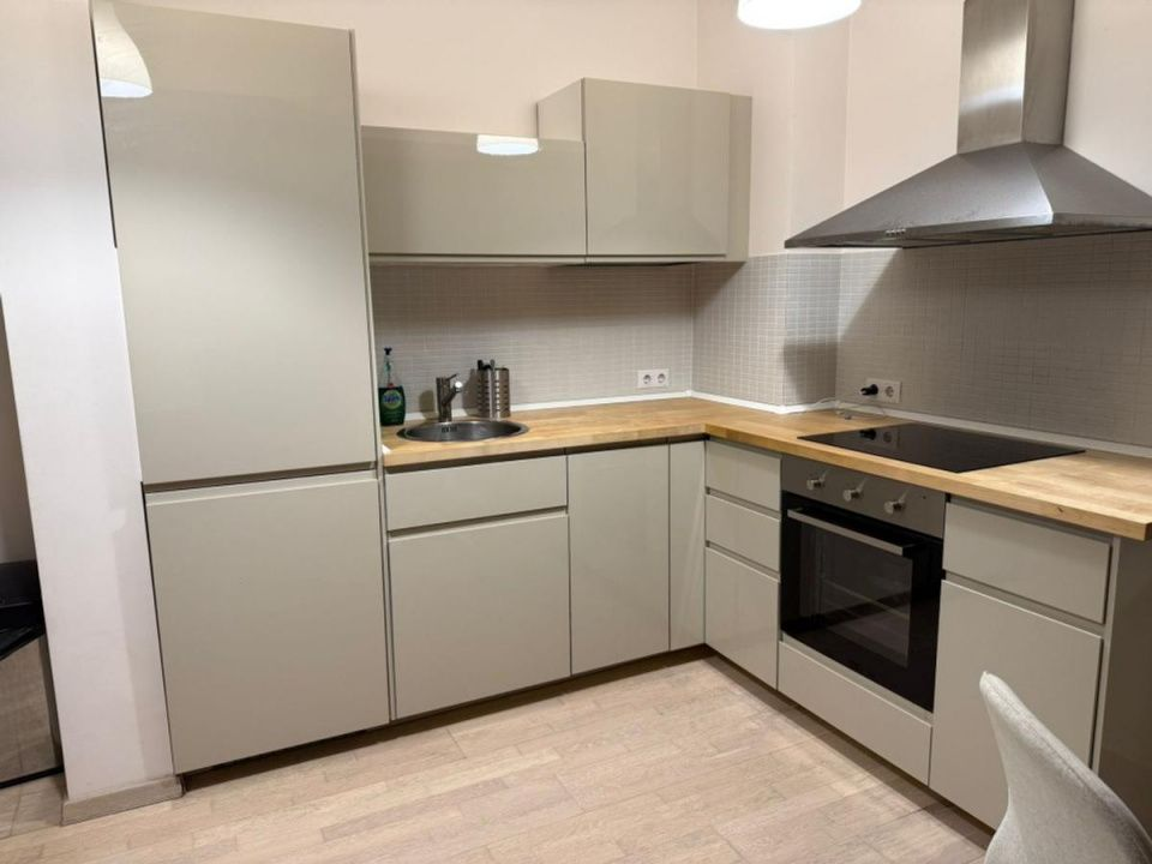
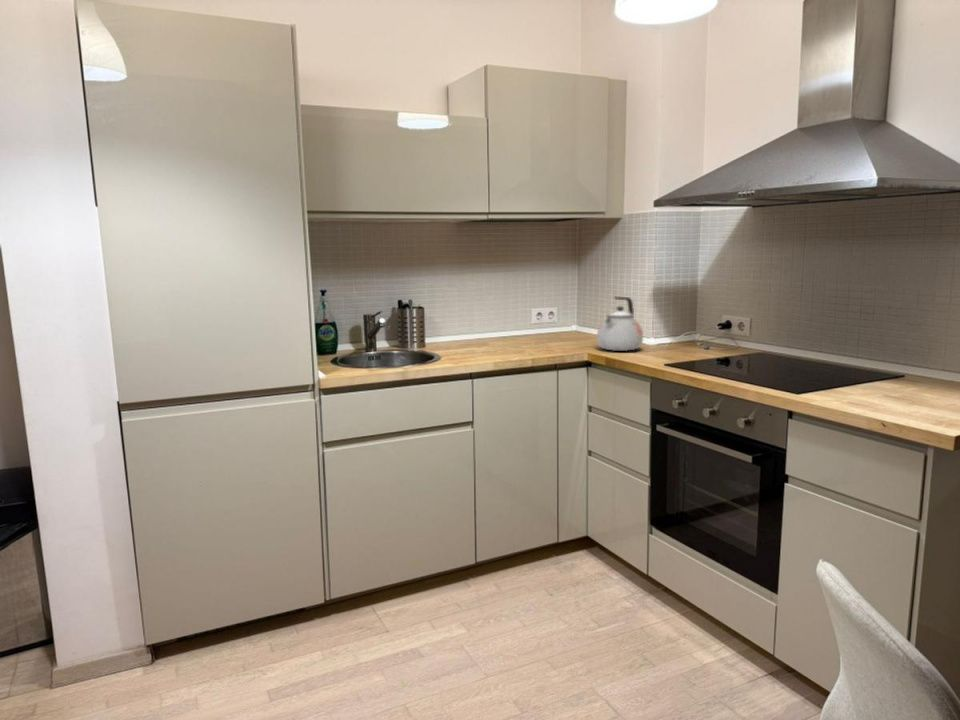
+ kettle (619, 323)
